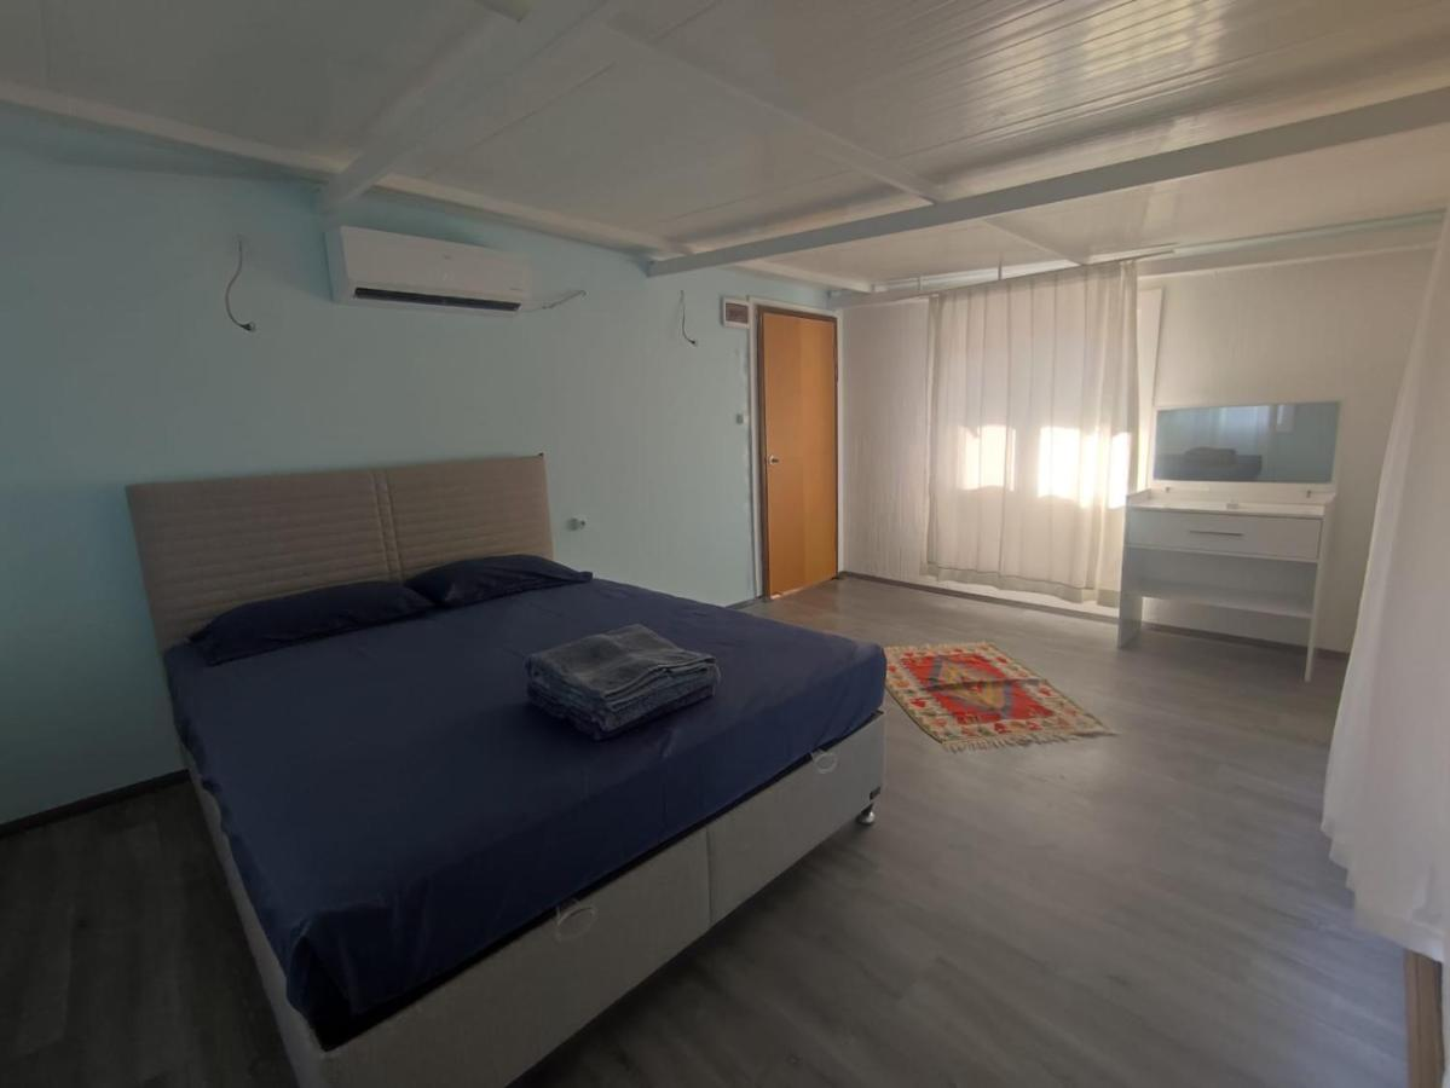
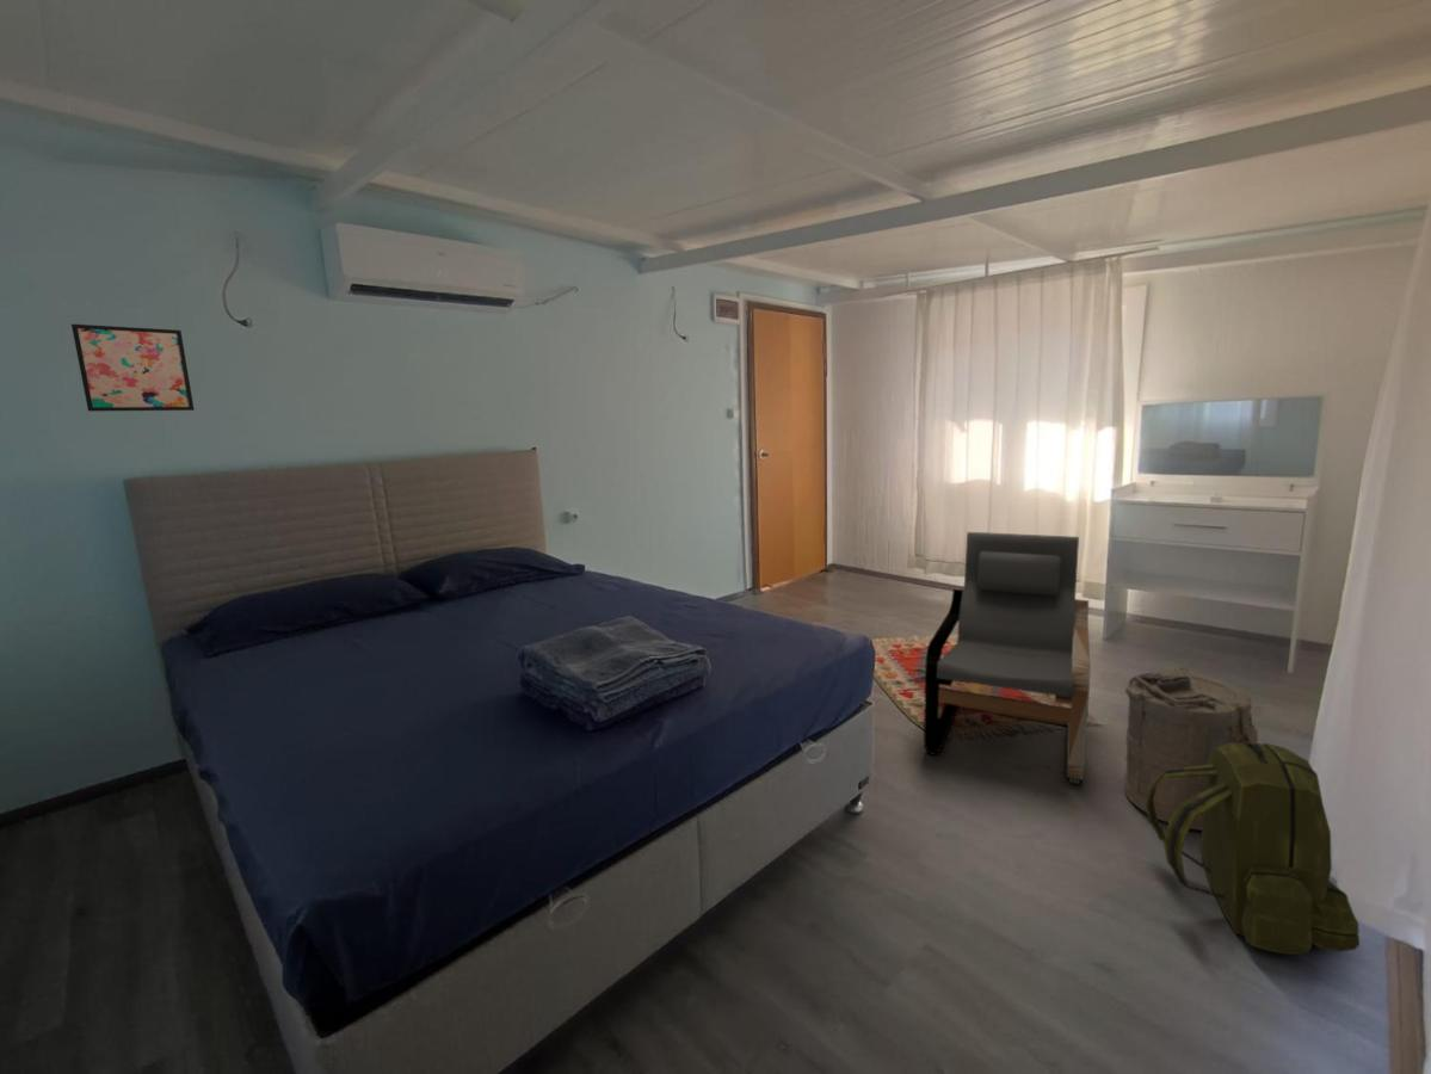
+ wall art (135, 369)
+ laundry hamper (1188, 739)
+ armchair (1010, 643)
+ backpack (1247, 827)
